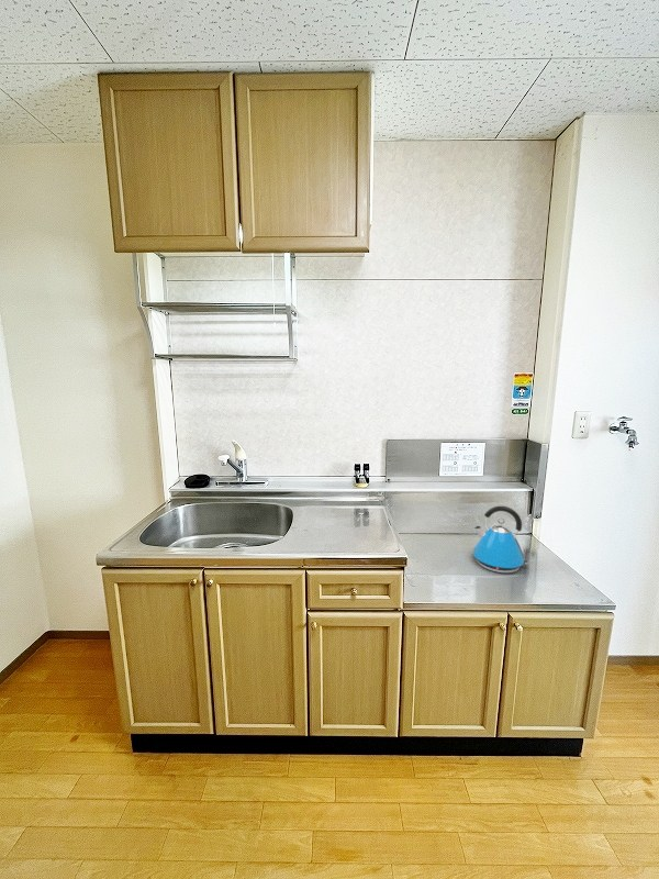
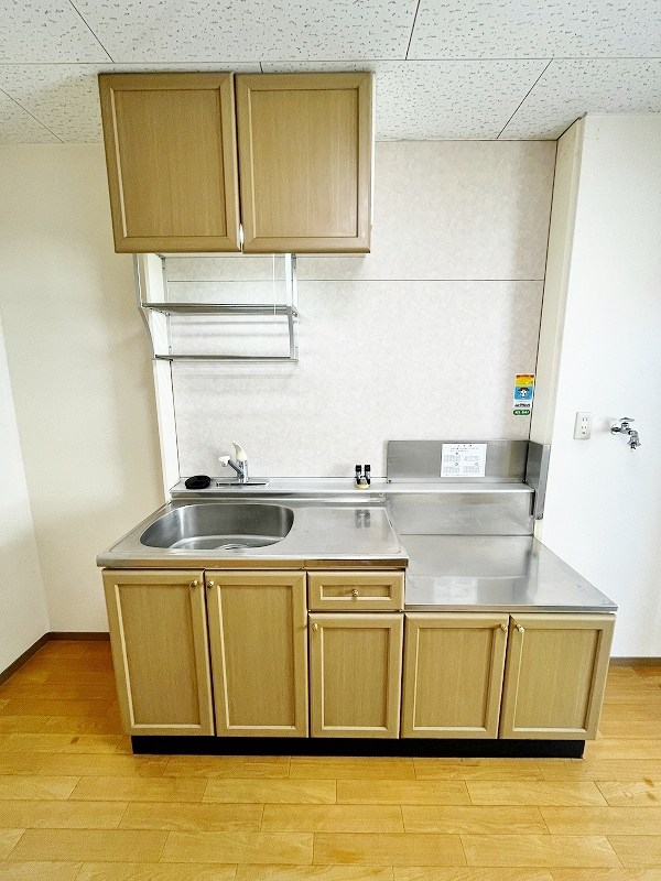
- kettle (501, 534)
